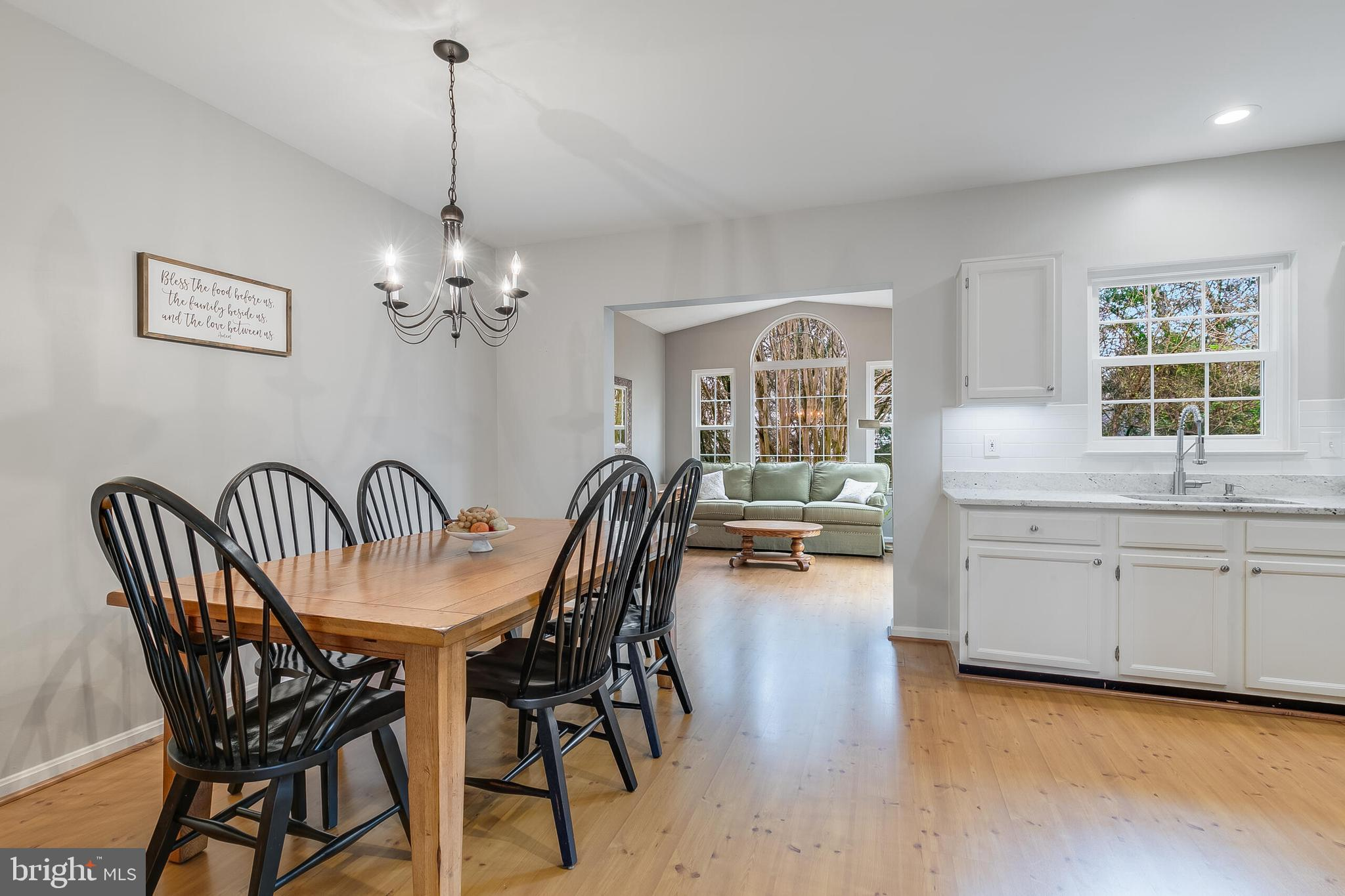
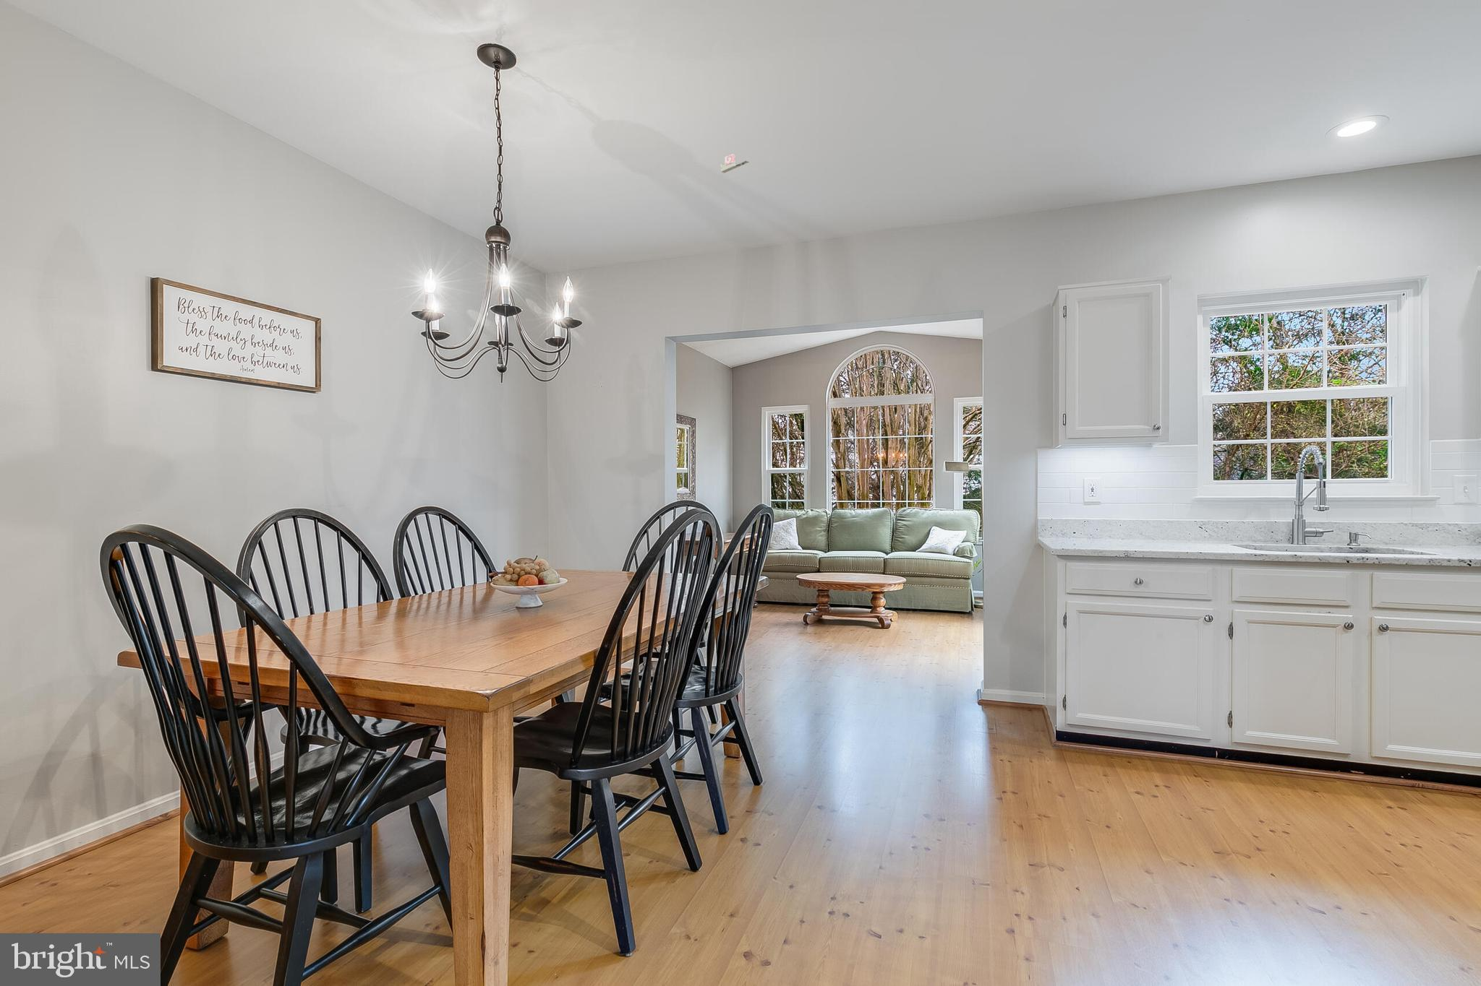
+ tape dispenser (734, 161)
